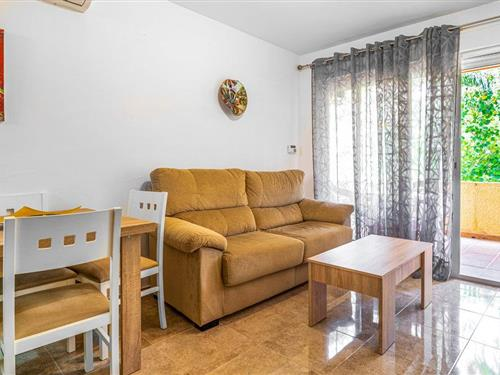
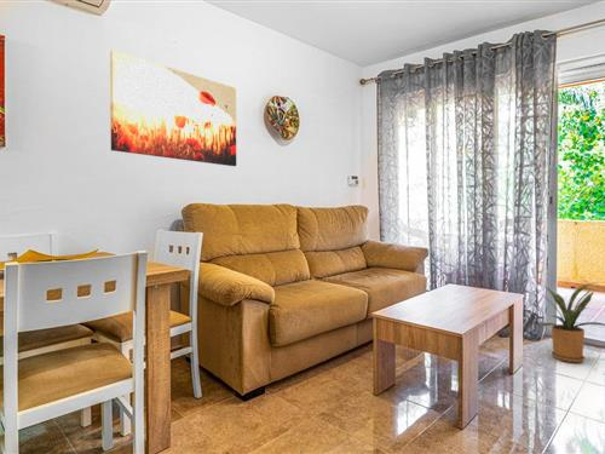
+ wall art (180, 115)
+ house plant (566, 318)
